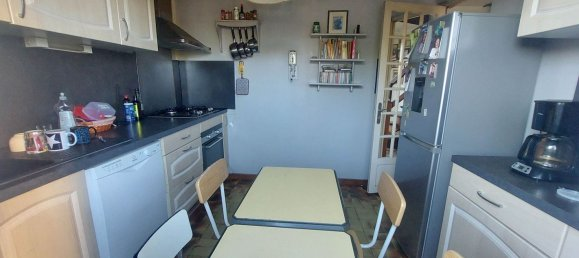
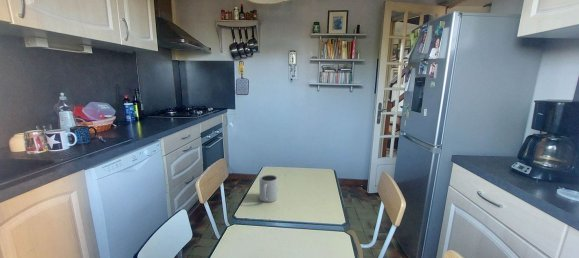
+ mug (267, 189)
